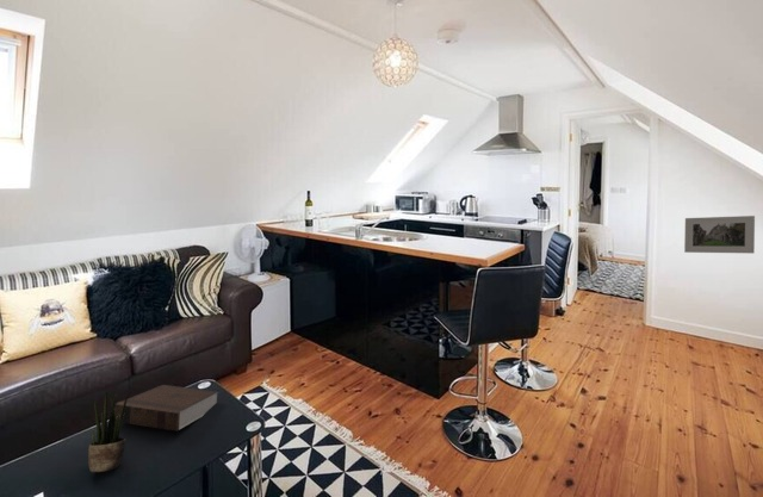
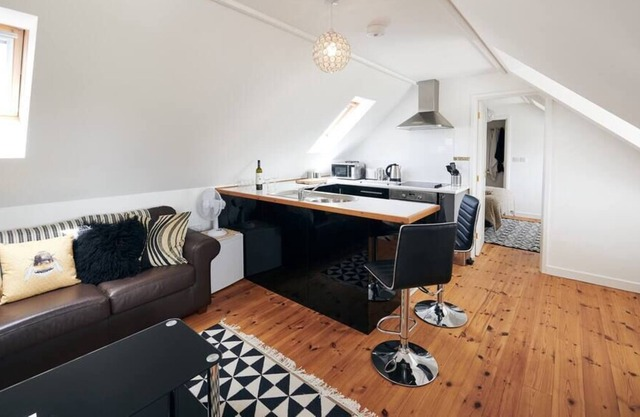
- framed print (718, 235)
- book (168, 405)
- potted plant (108, 428)
